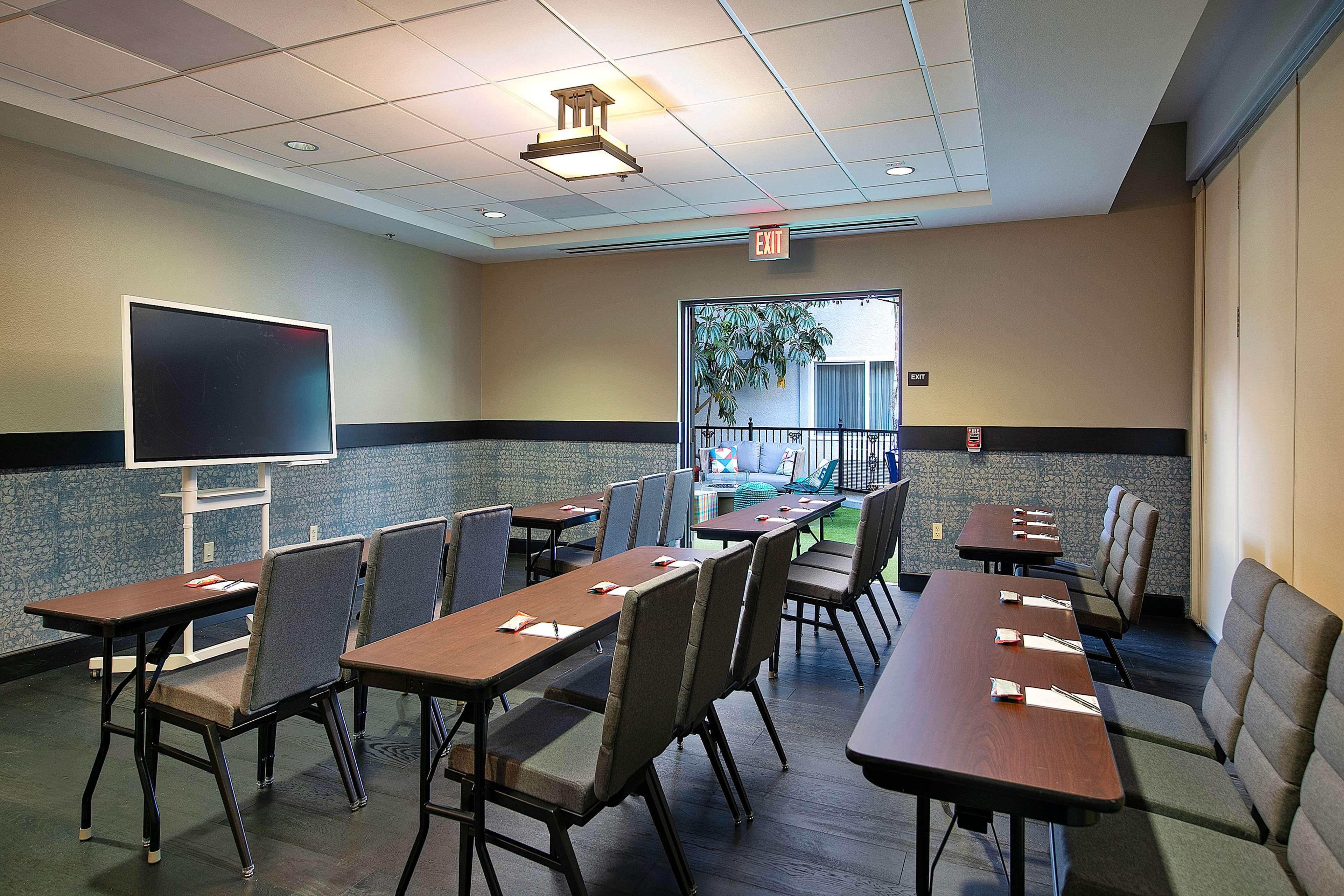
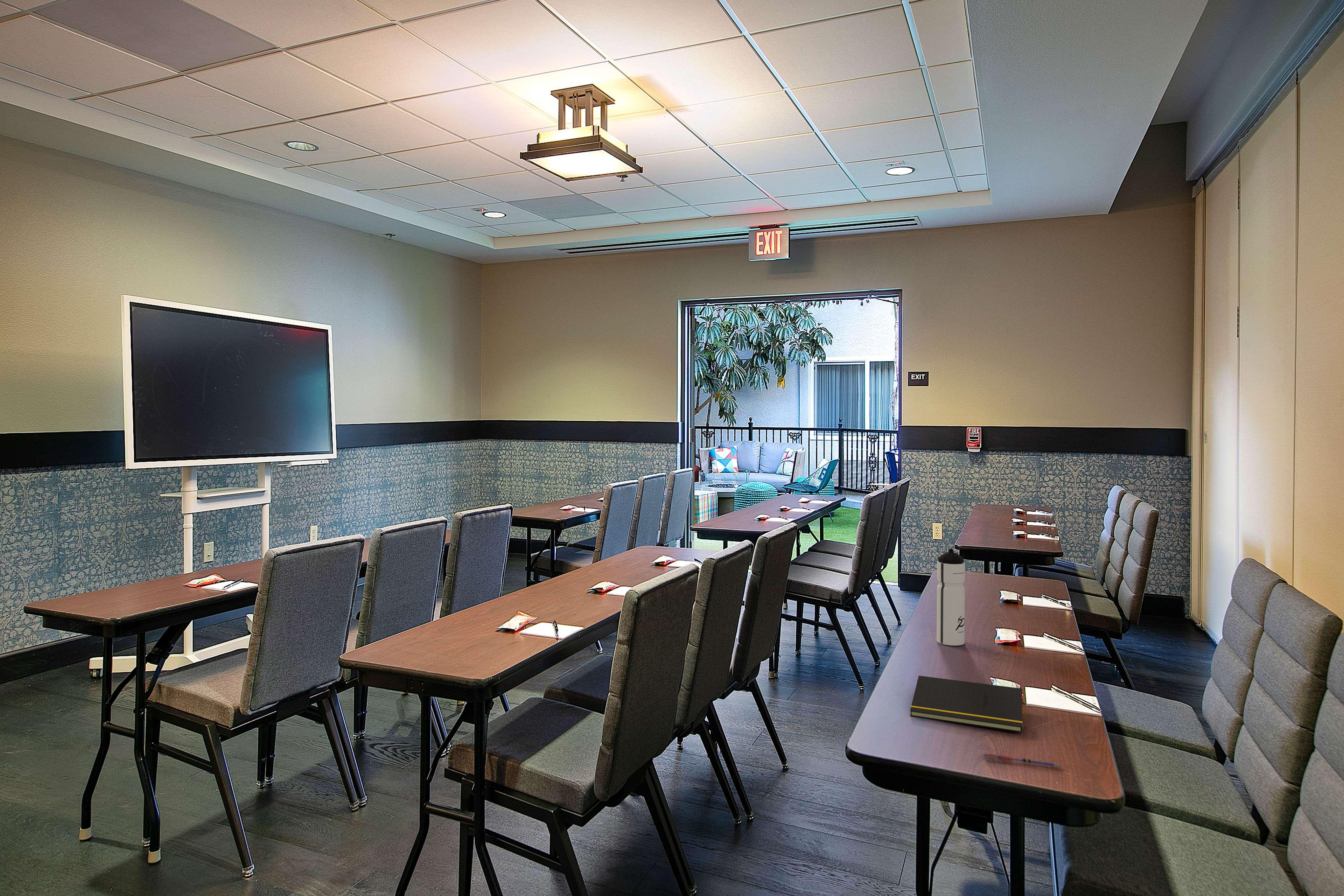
+ water bottle (951, 596)
+ notepad (967, 702)
+ pen (1022, 760)
